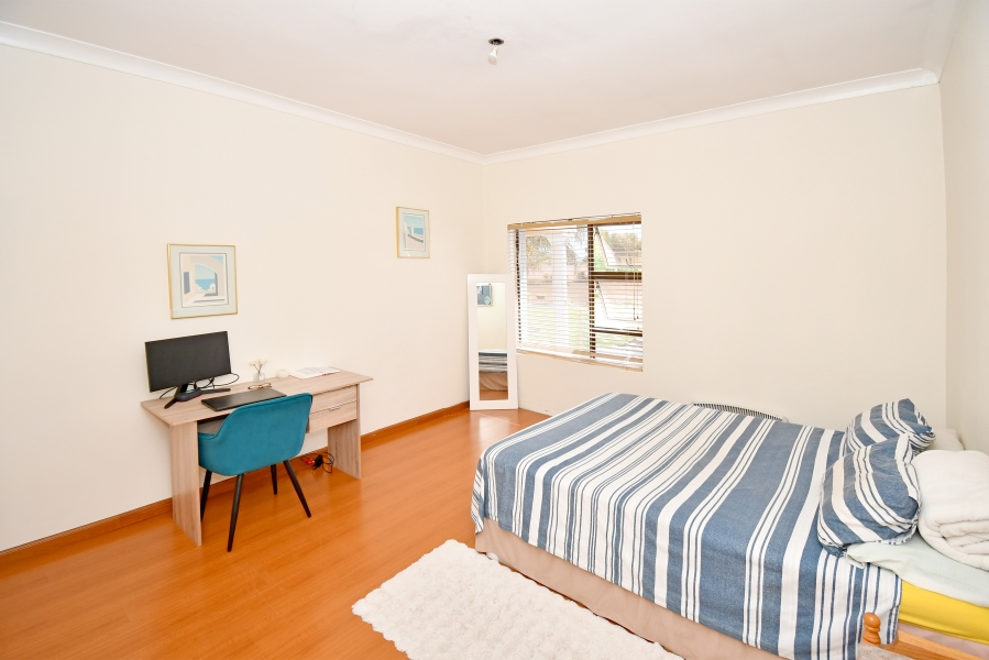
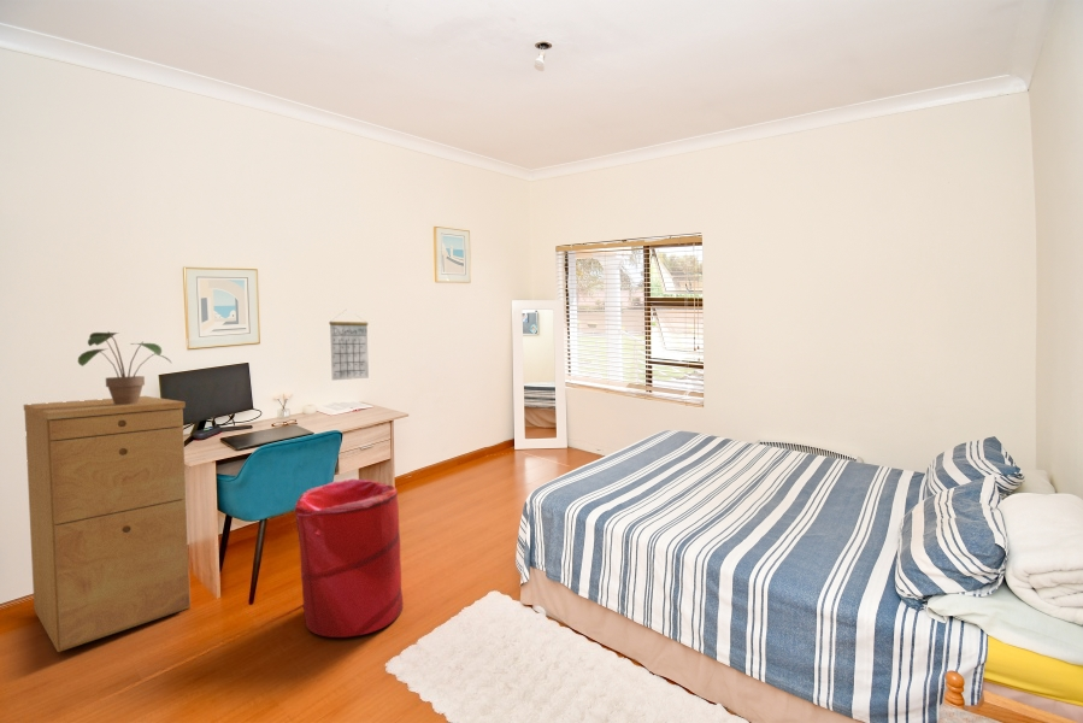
+ potted plant (123, 366)
+ laundry hamper (349, 552)
+ calendar (349, 343)
+ filing cabinet (107, 506)
